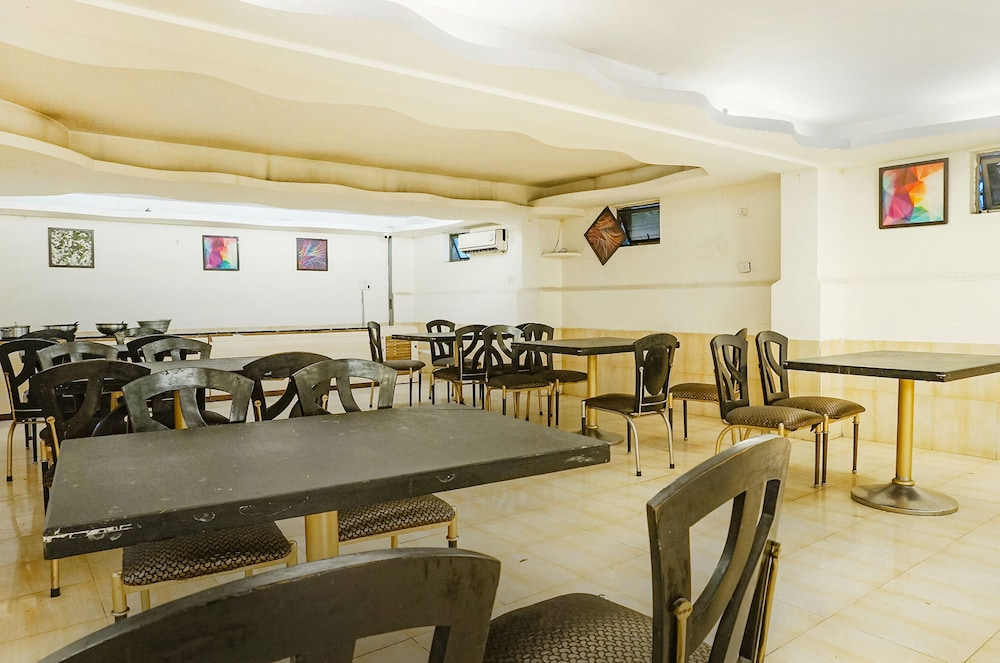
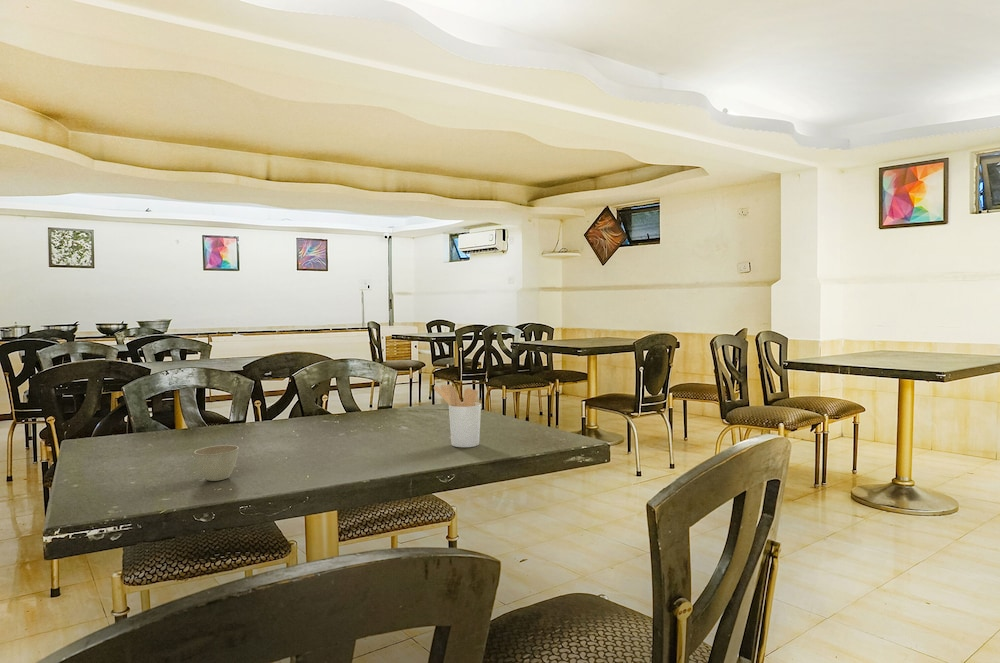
+ utensil holder (458, 413)
+ flower pot (217, 463)
